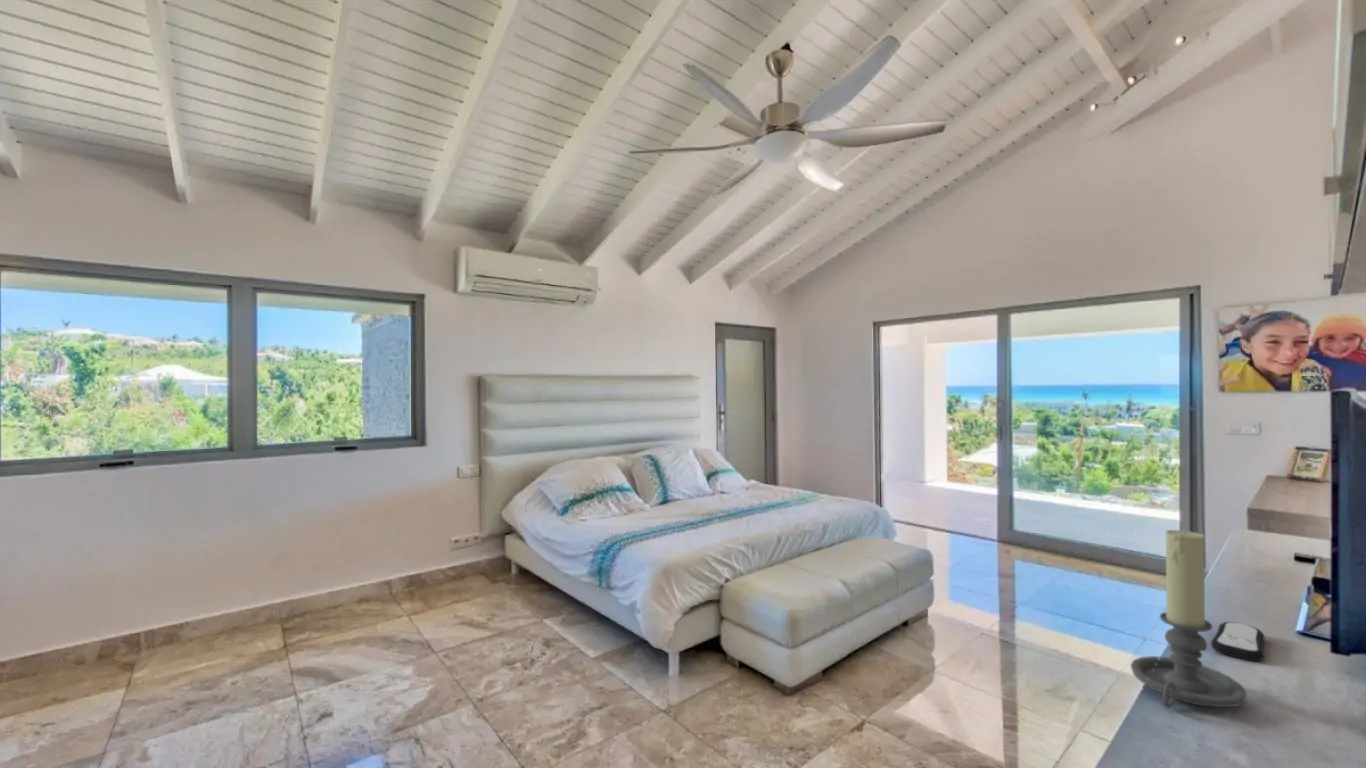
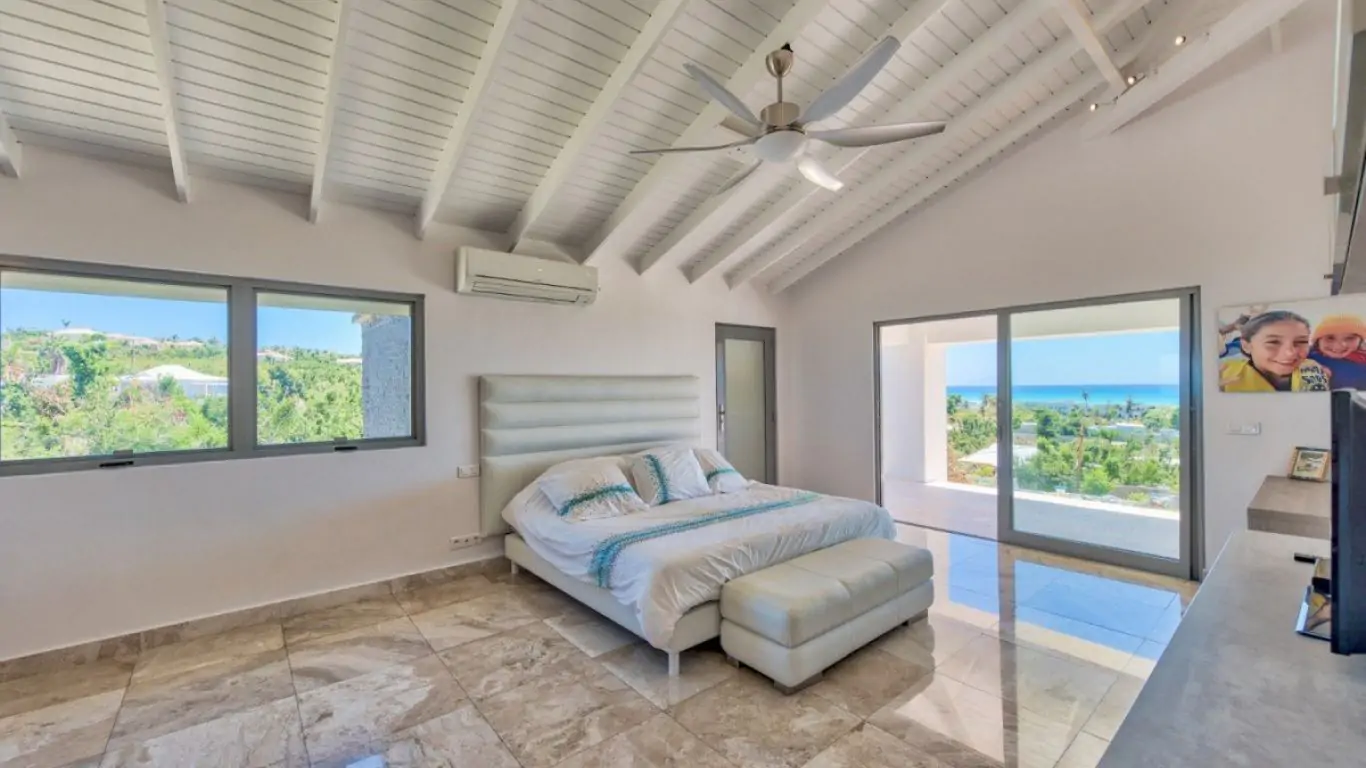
- candle holder (1181, 612)
- remote control (1239, 639)
